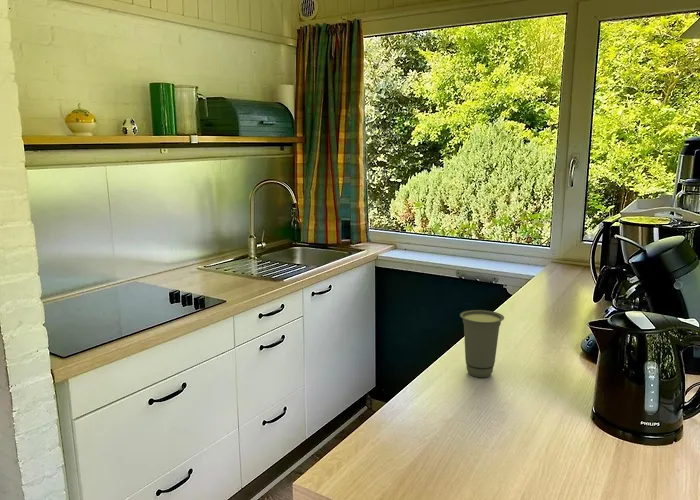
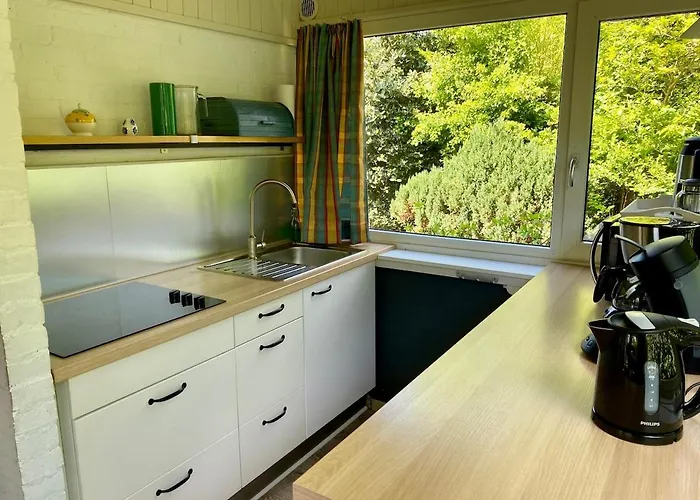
- cup (480, 344)
